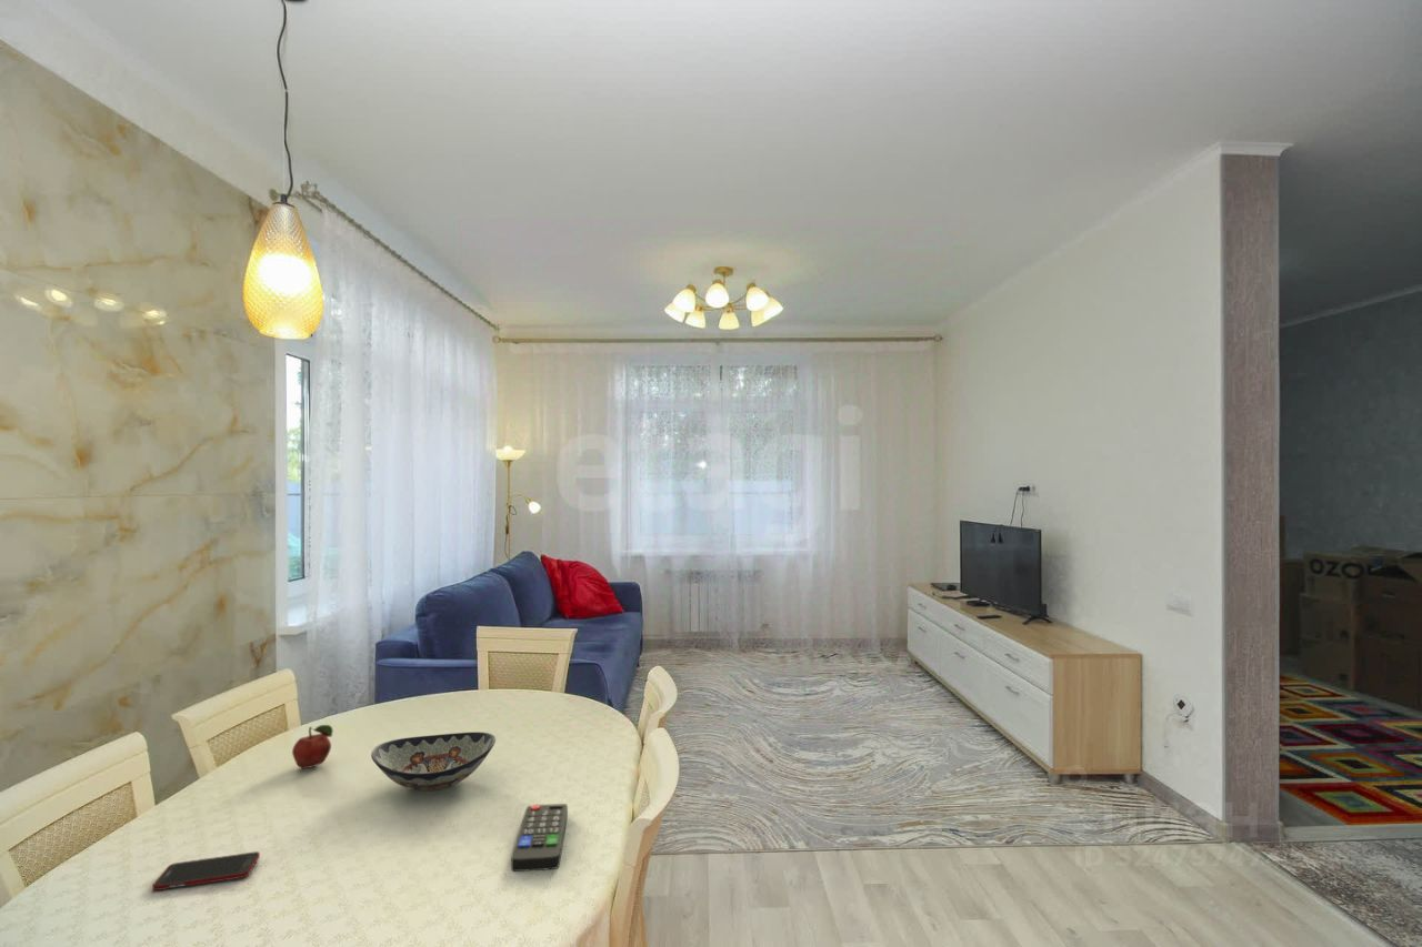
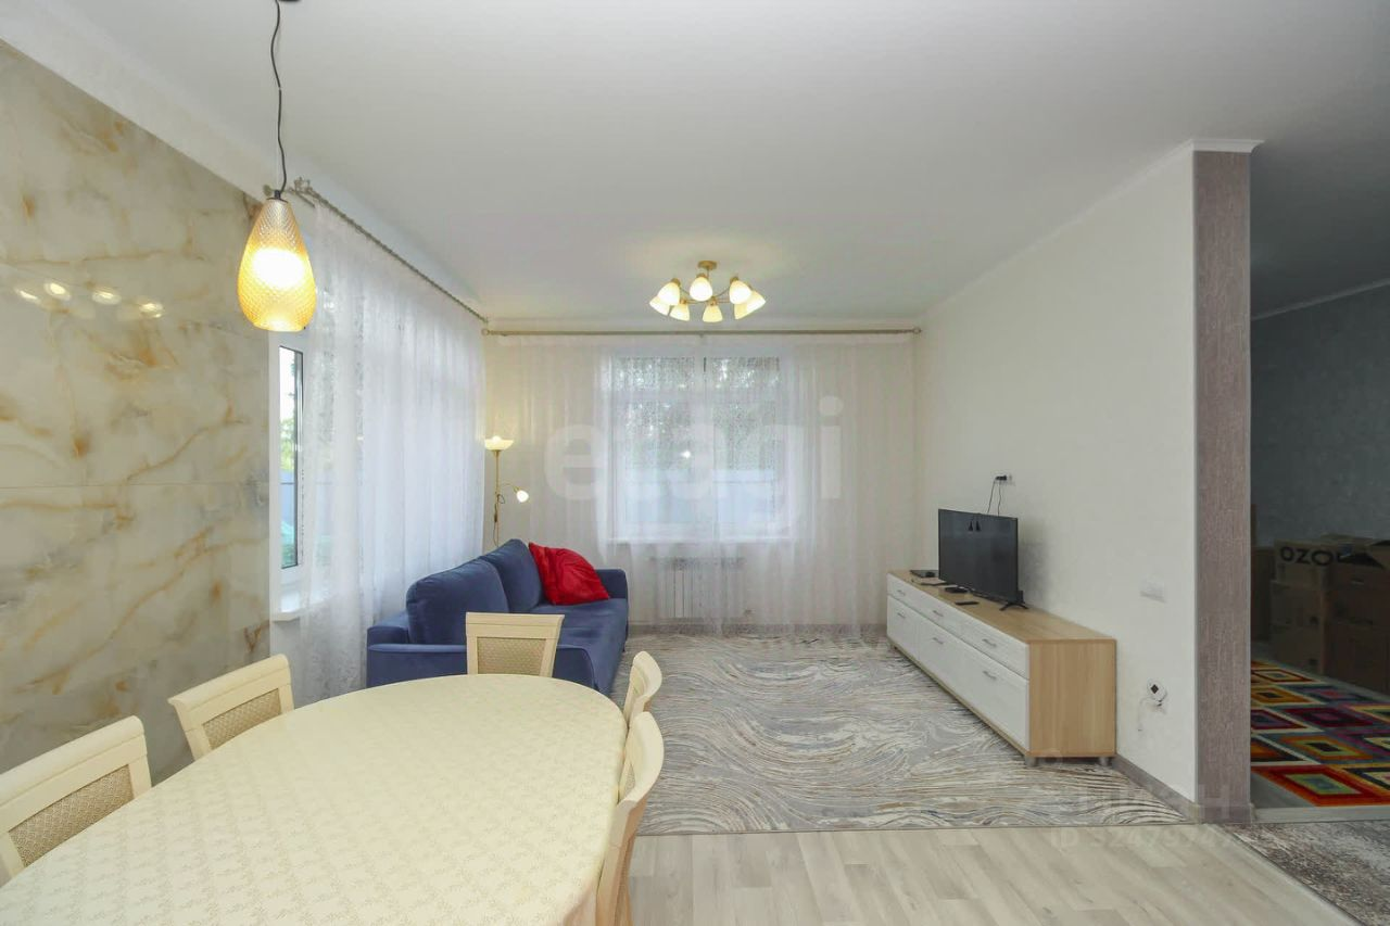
- remote control (541, 834)
- cell phone (208, 870)
- fruit (313, 746)
- decorative bowl (434, 764)
